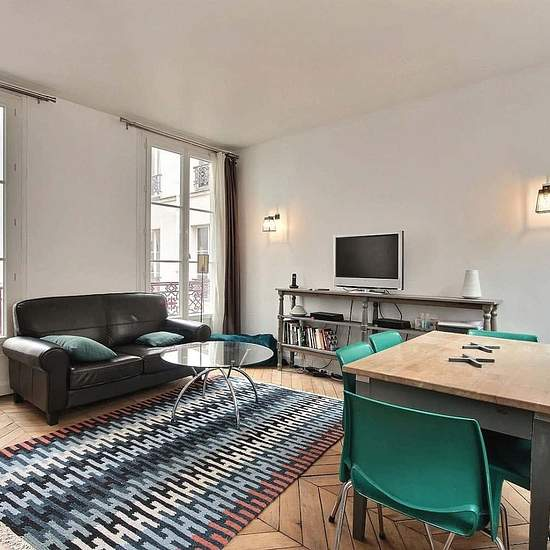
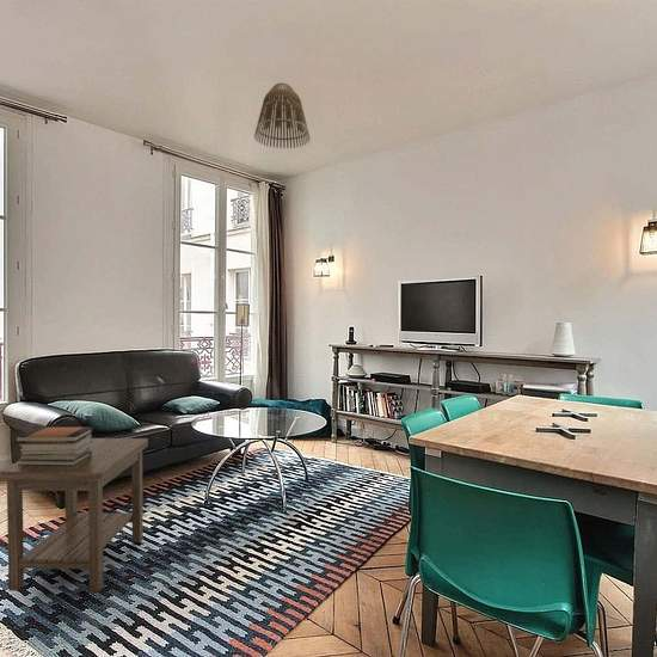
+ lamp shade (281, 112)
+ book stack (56, 446)
+ side table (82, 512)
